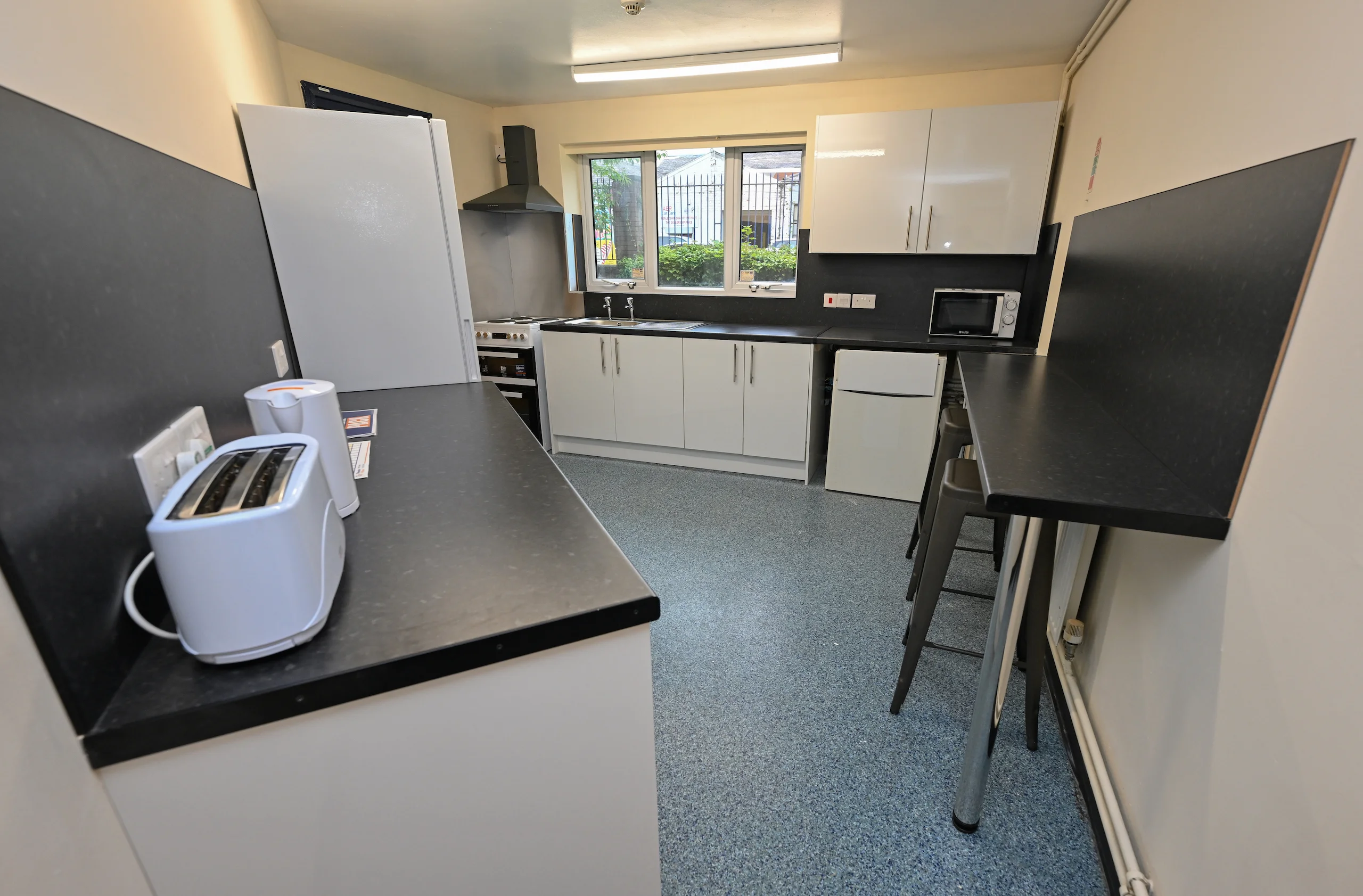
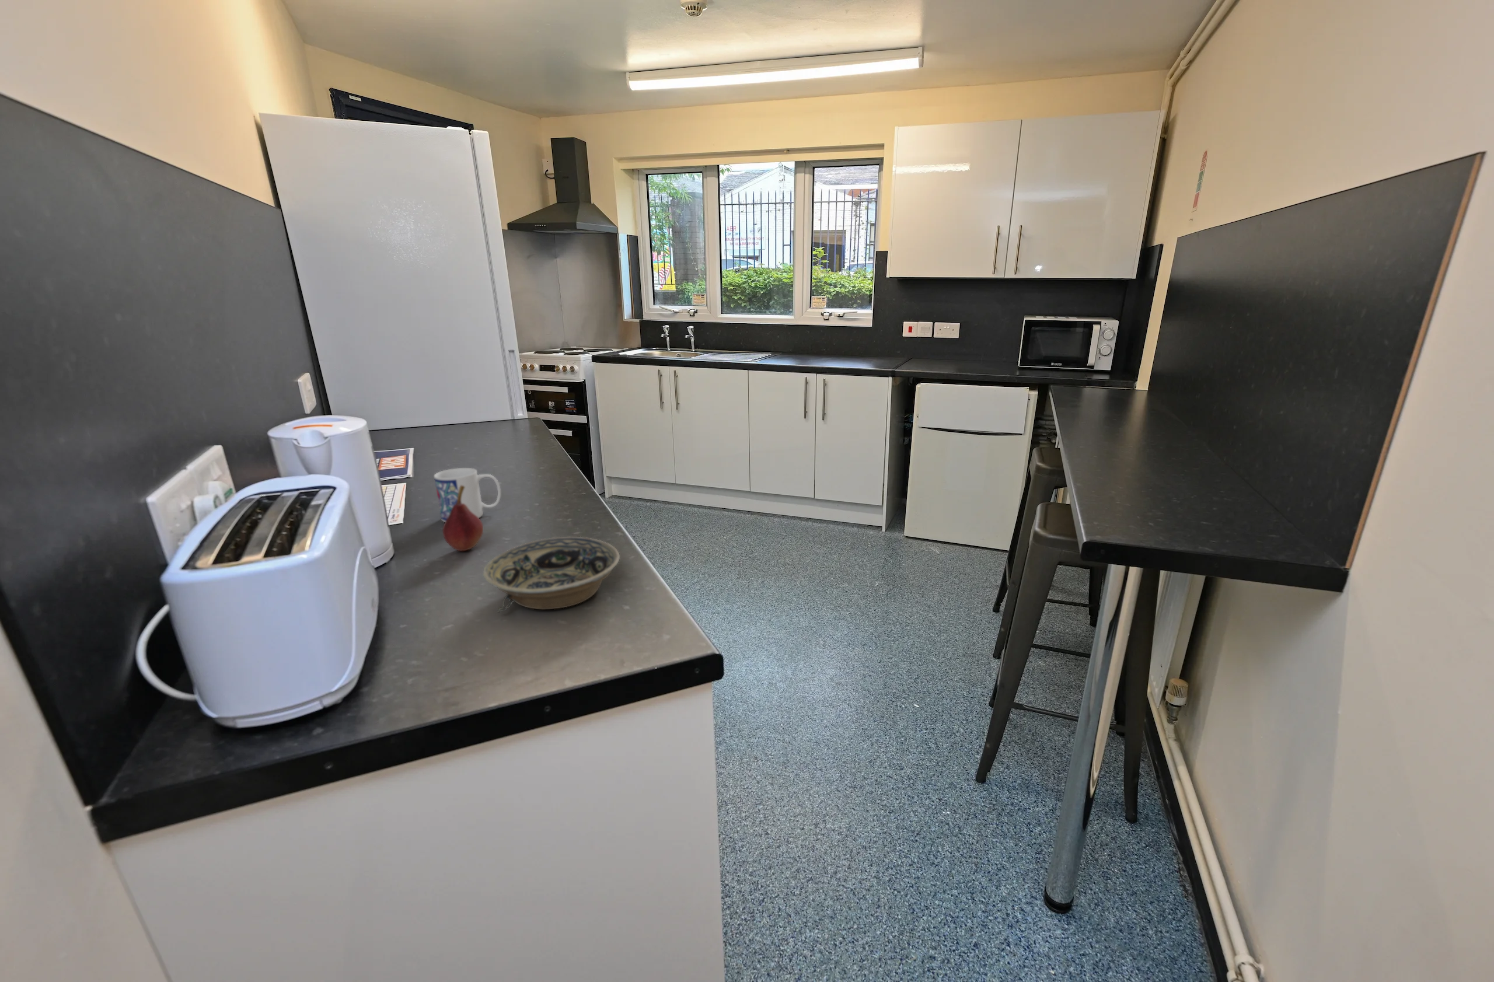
+ bowl (555, 575)
+ fruit (461, 518)
+ mug (469, 493)
